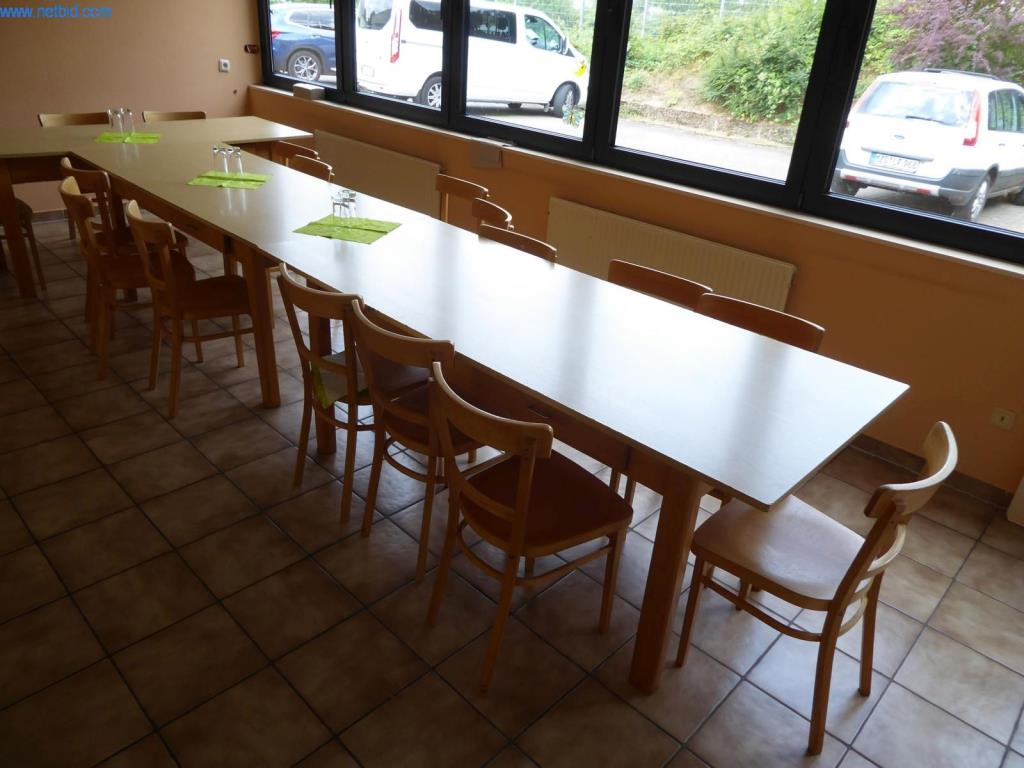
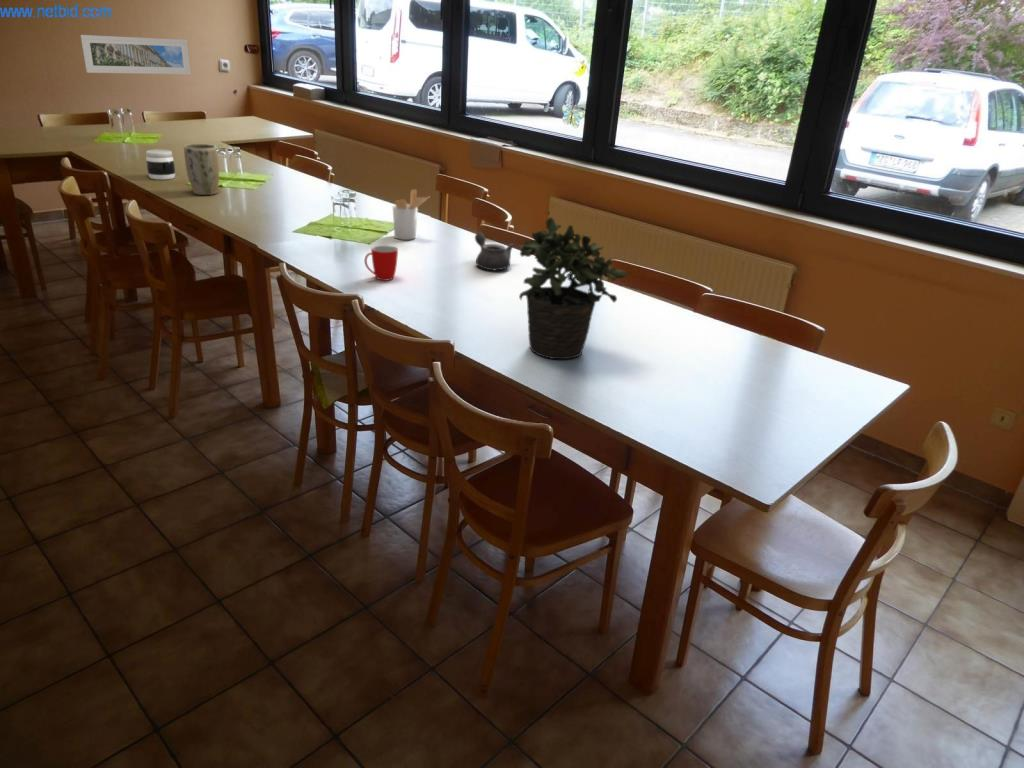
+ teapot (491, 251)
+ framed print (138, 55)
+ potted plant (558, 285)
+ mug (380, 264)
+ utensil holder (410, 215)
+ plant pot (202, 169)
+ jar (160, 164)
